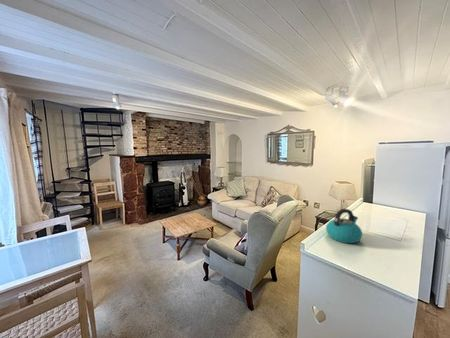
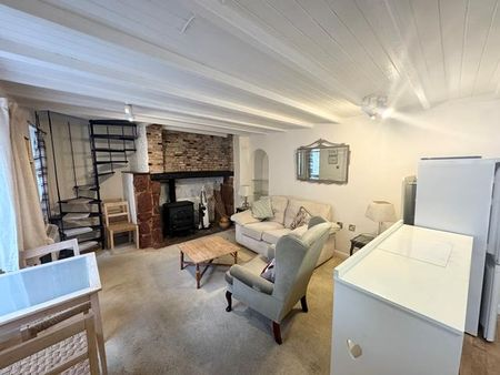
- kettle (345, 223)
